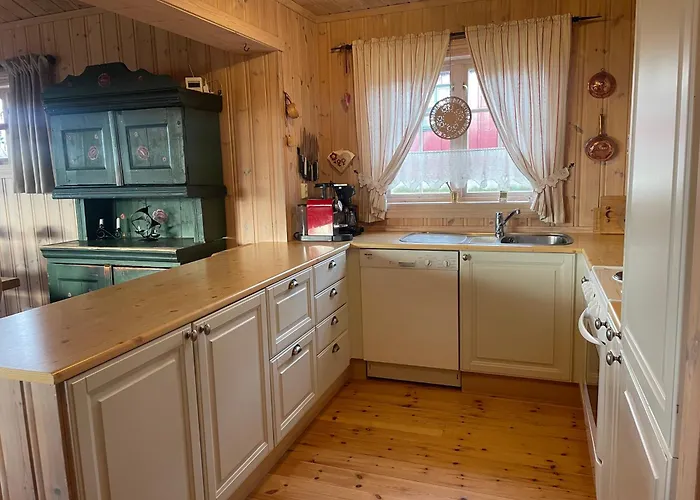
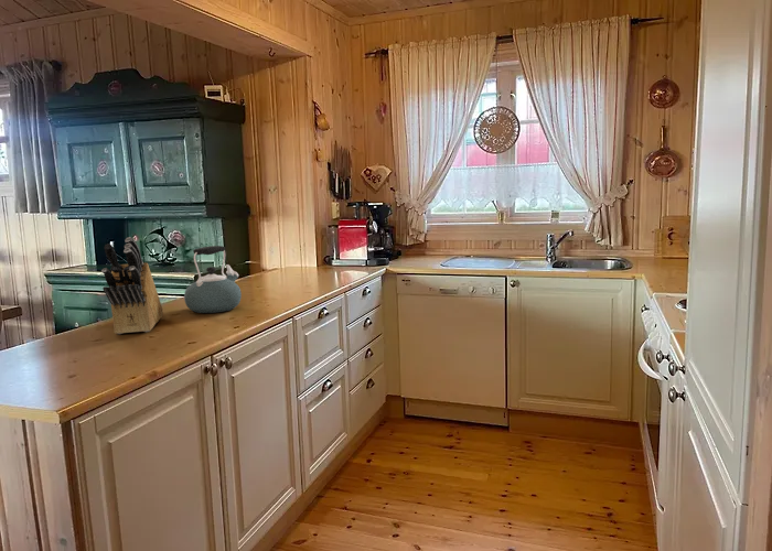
+ knife block (132, 282)
+ kettle (215, 277)
